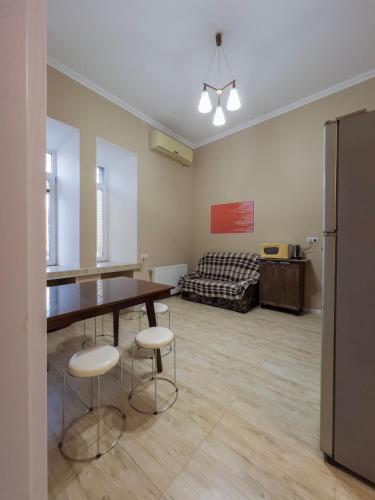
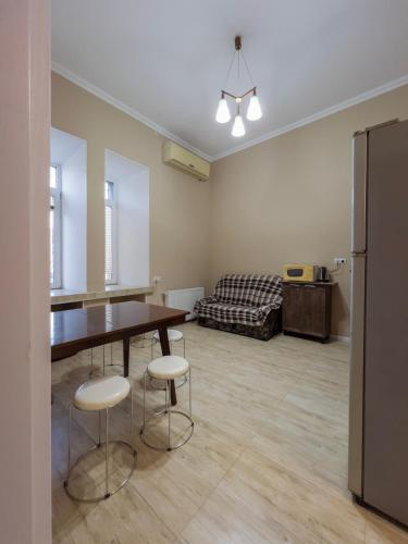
- wall art (231, 218)
